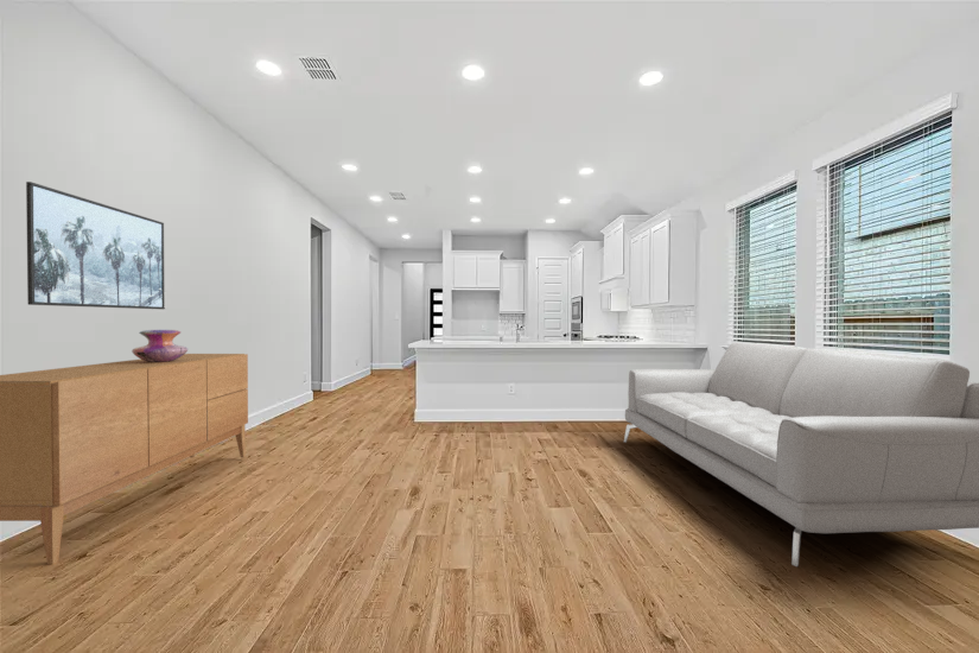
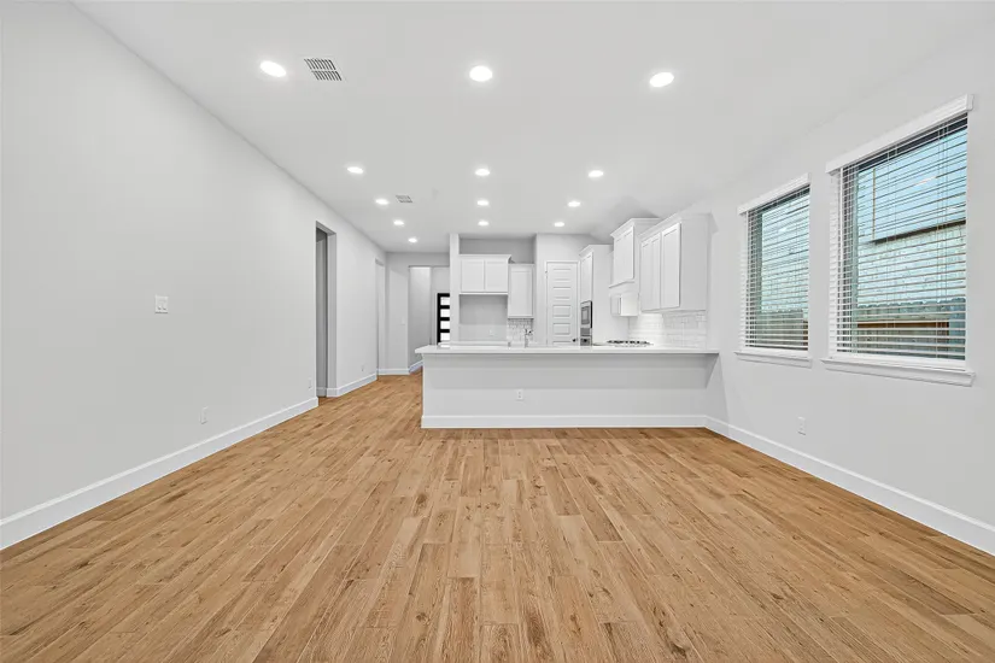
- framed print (107, 256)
- sideboard (141, 430)
- sofa (759, 416)
- decorative vase (160, 344)
